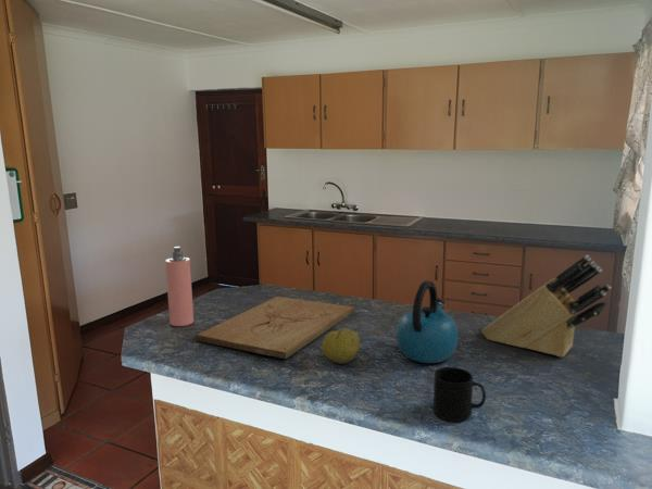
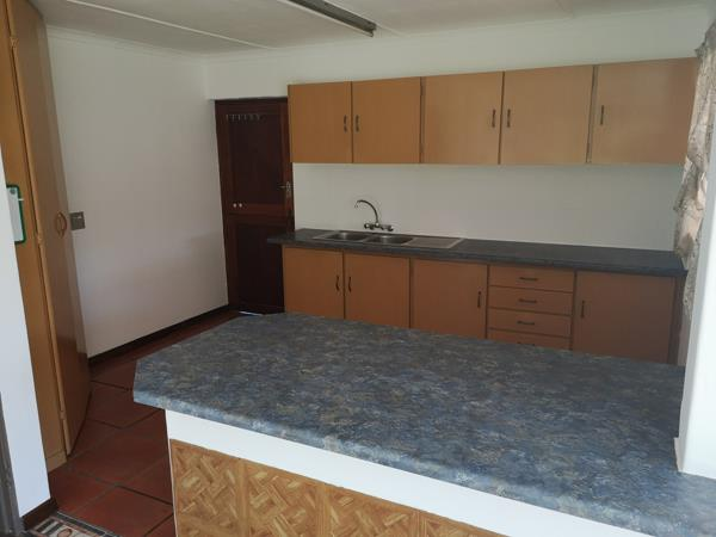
- spray bottle (179, 285)
- kettle (428, 317)
- mug (459, 394)
- cutting board (280, 322)
- fruit (341, 346)
- knife block (543, 300)
